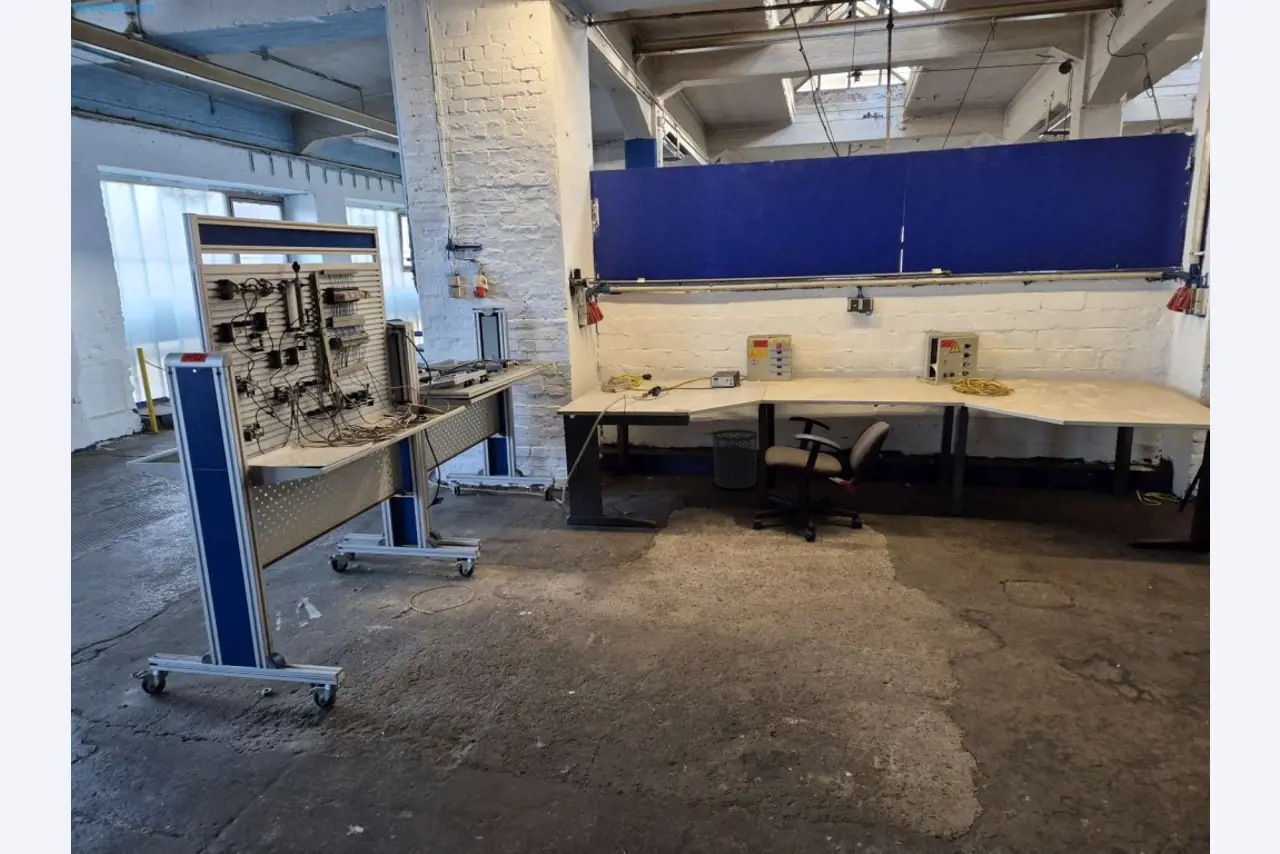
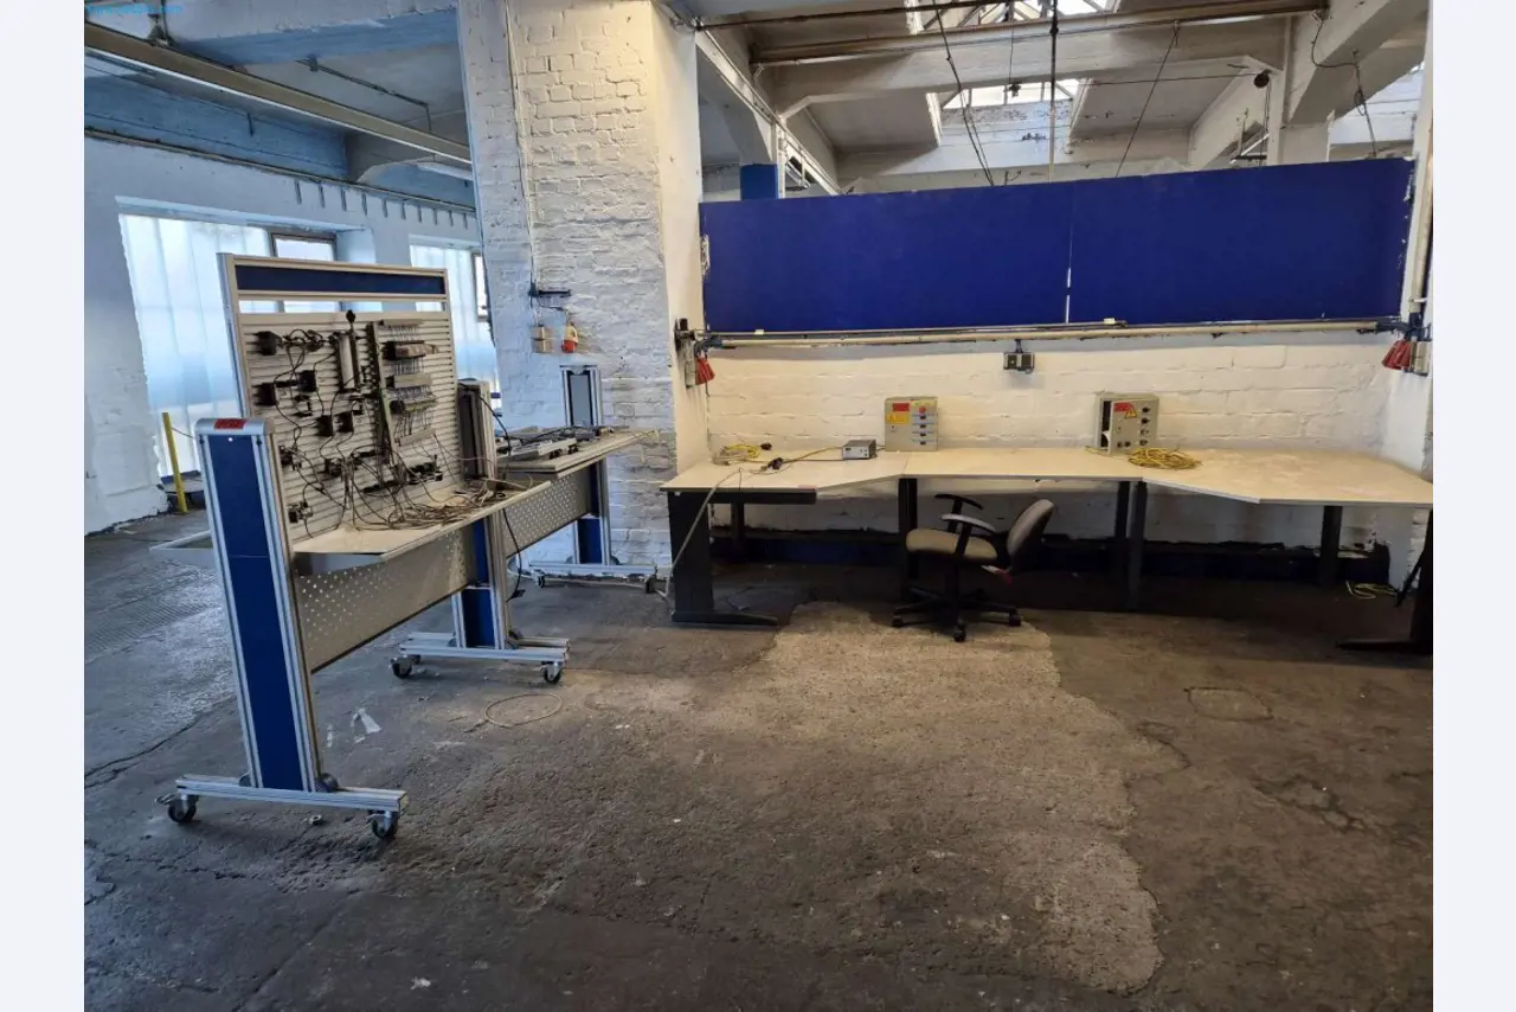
- waste bin (735, 458)
